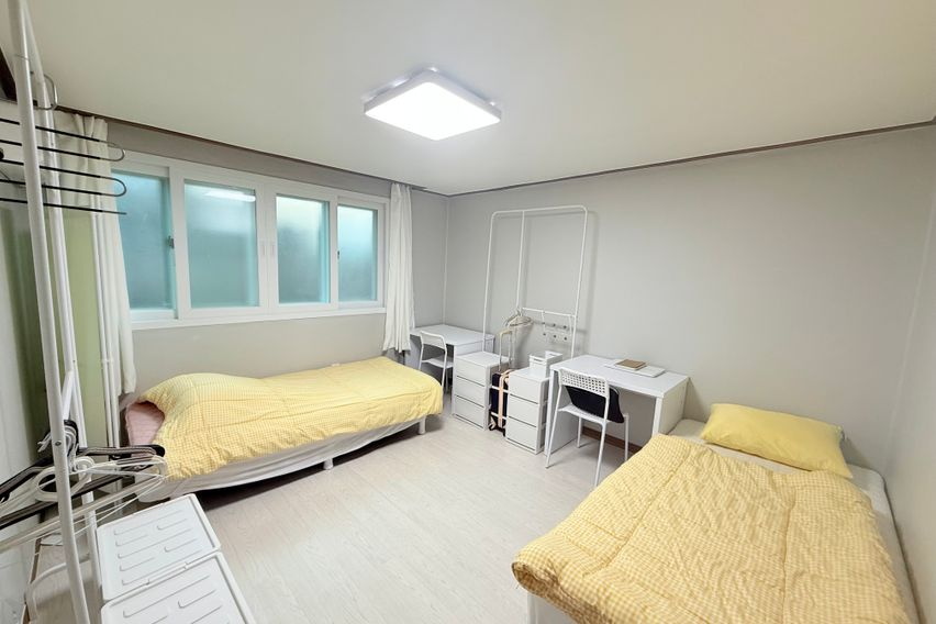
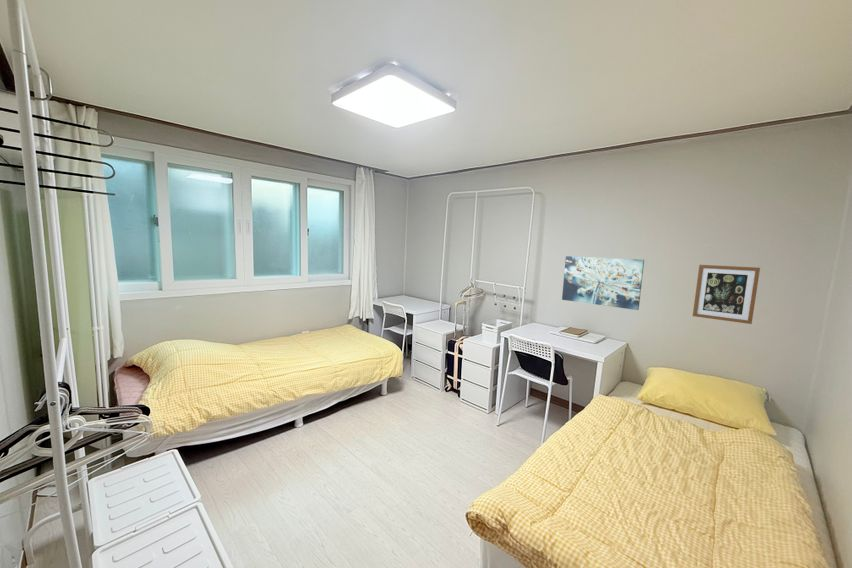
+ wall art (600, 281)
+ wall art (724, 293)
